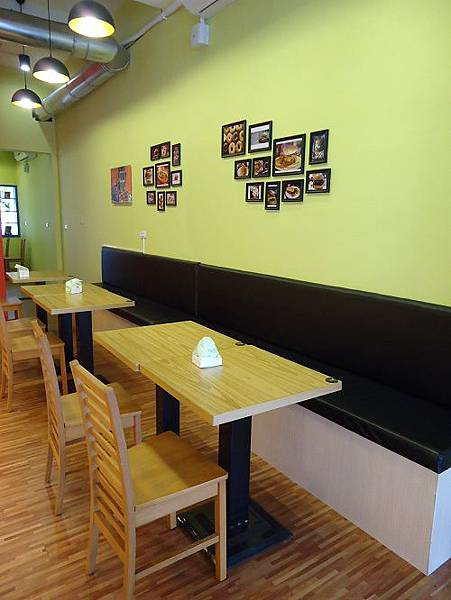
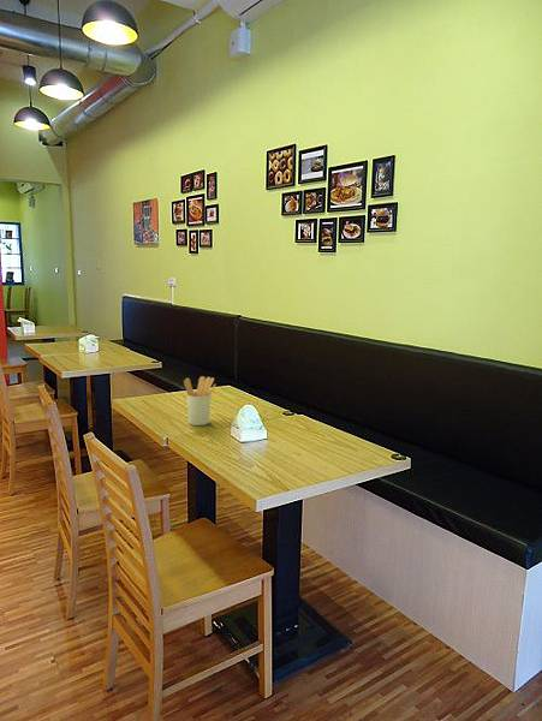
+ utensil holder (201, 399)
